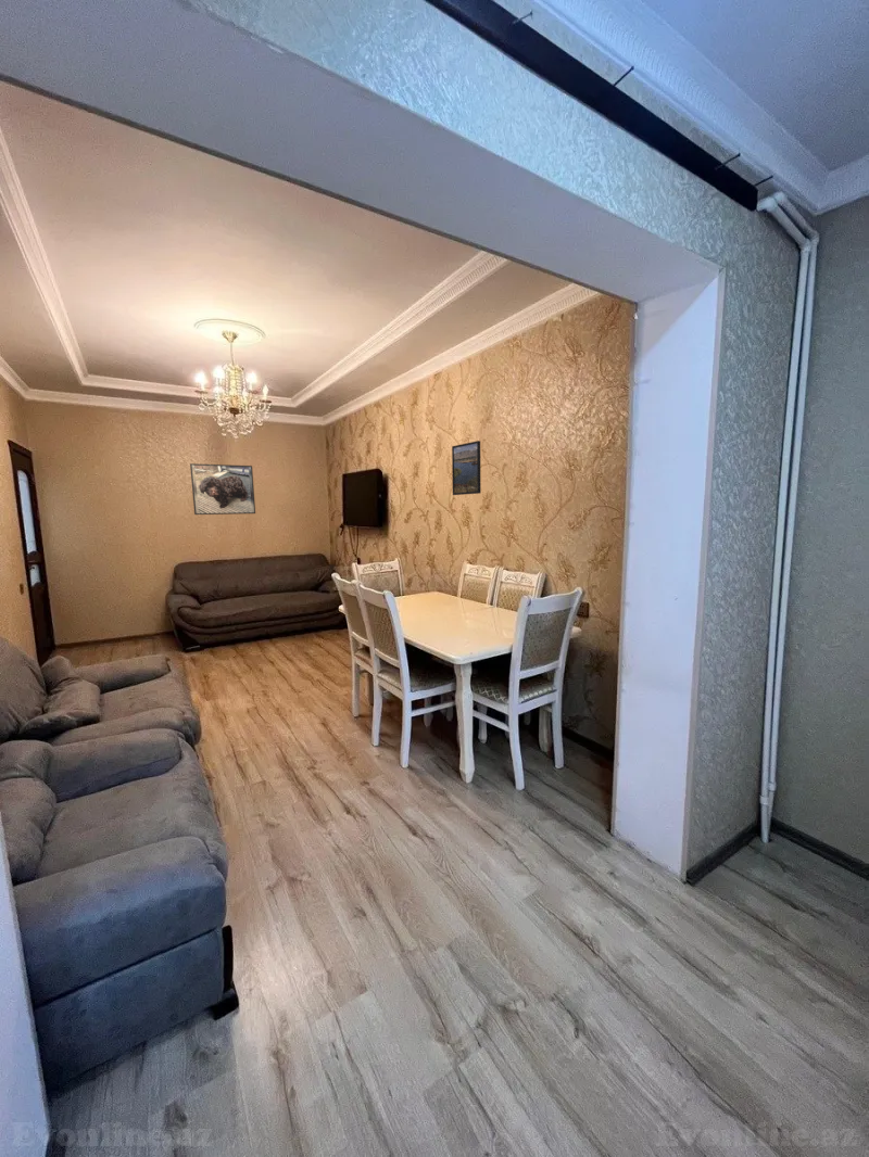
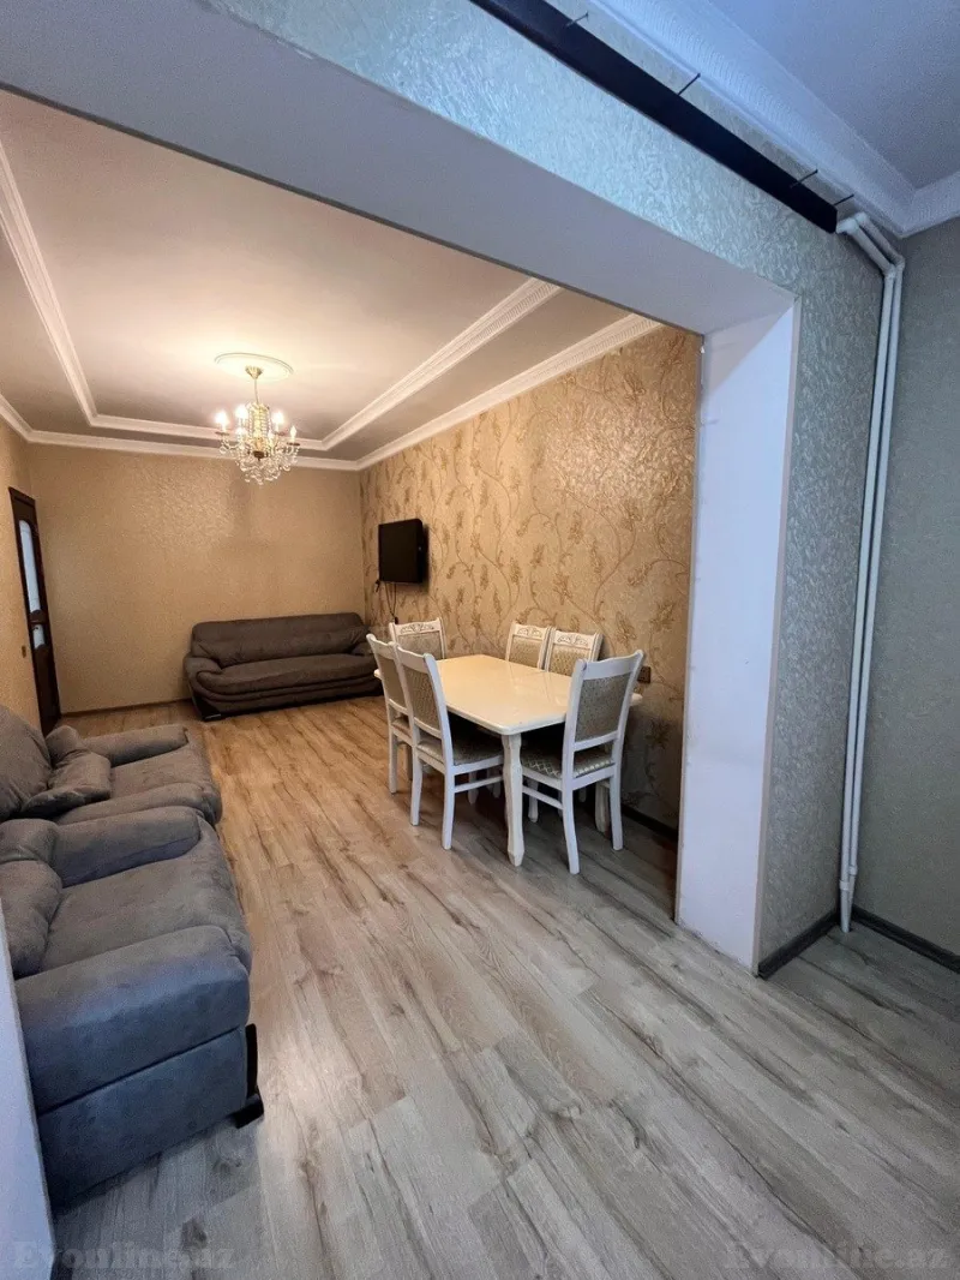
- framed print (224, 490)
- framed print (465, 469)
